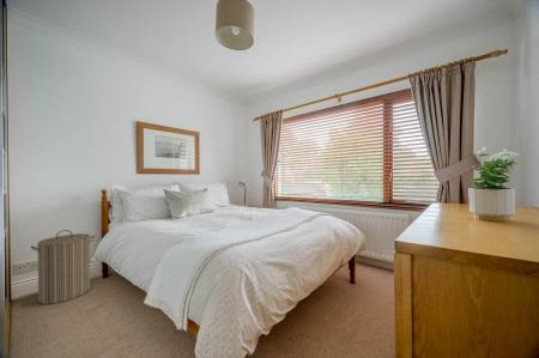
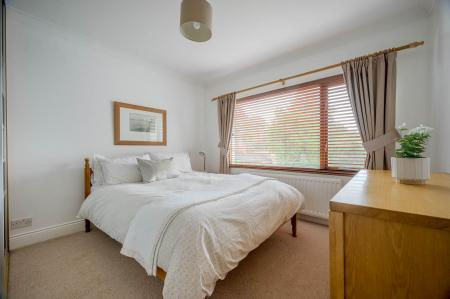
- laundry hamper (65, 261)
